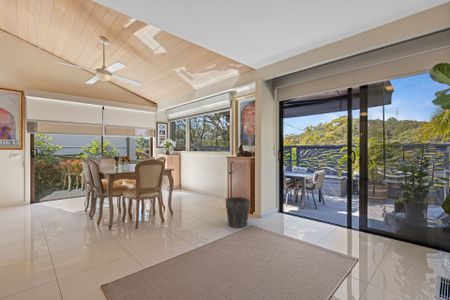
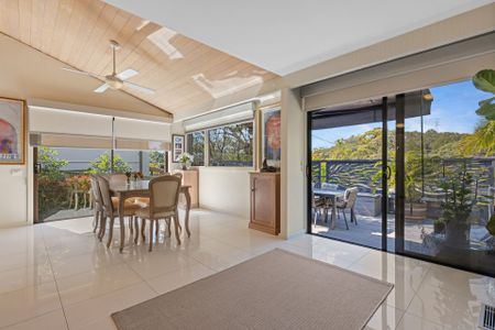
- waste bin (237, 212)
